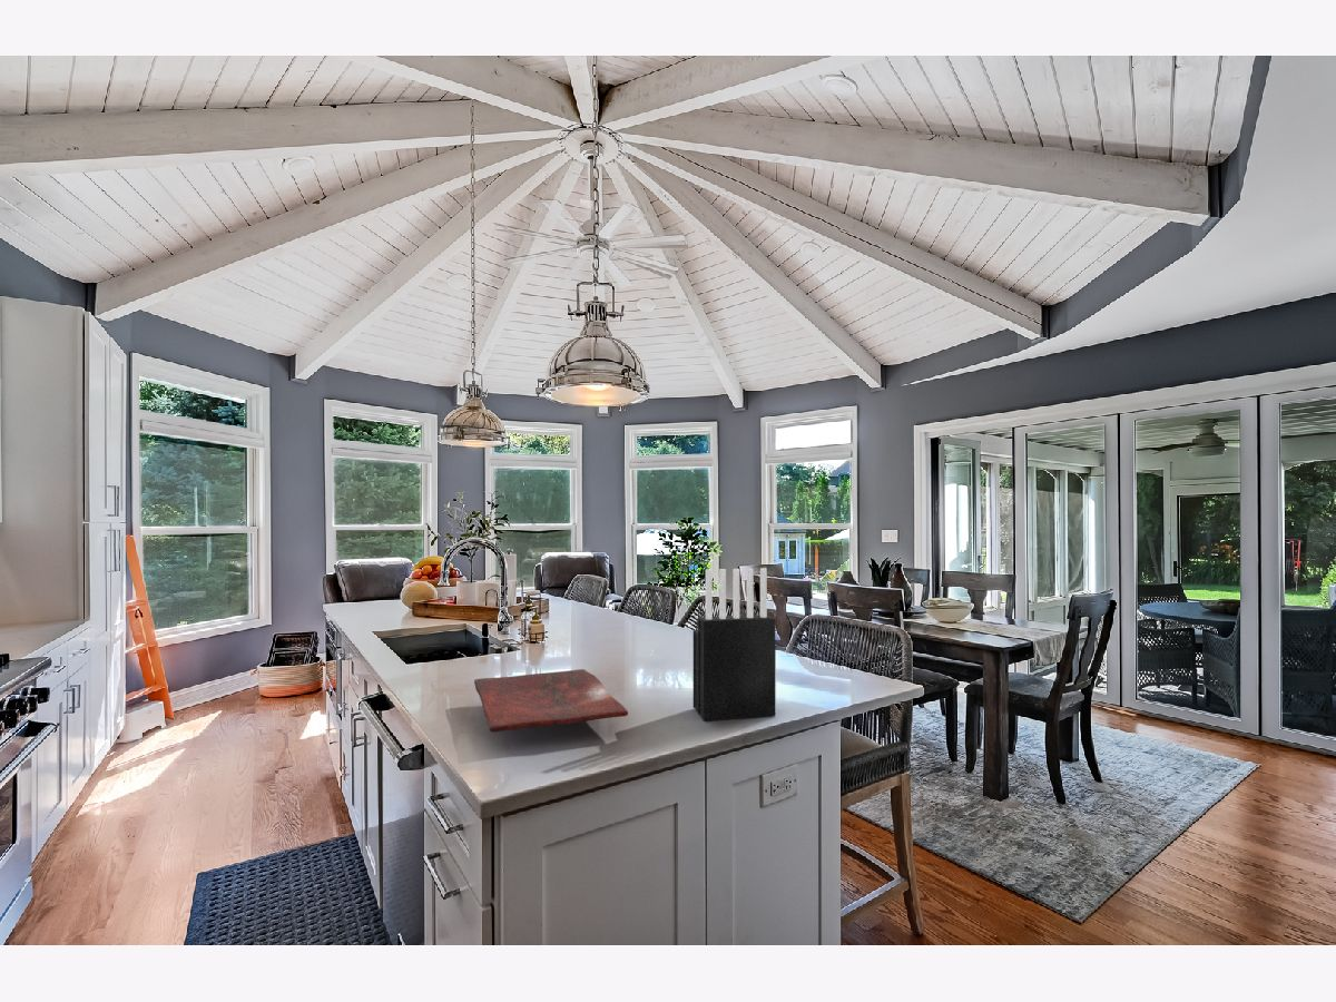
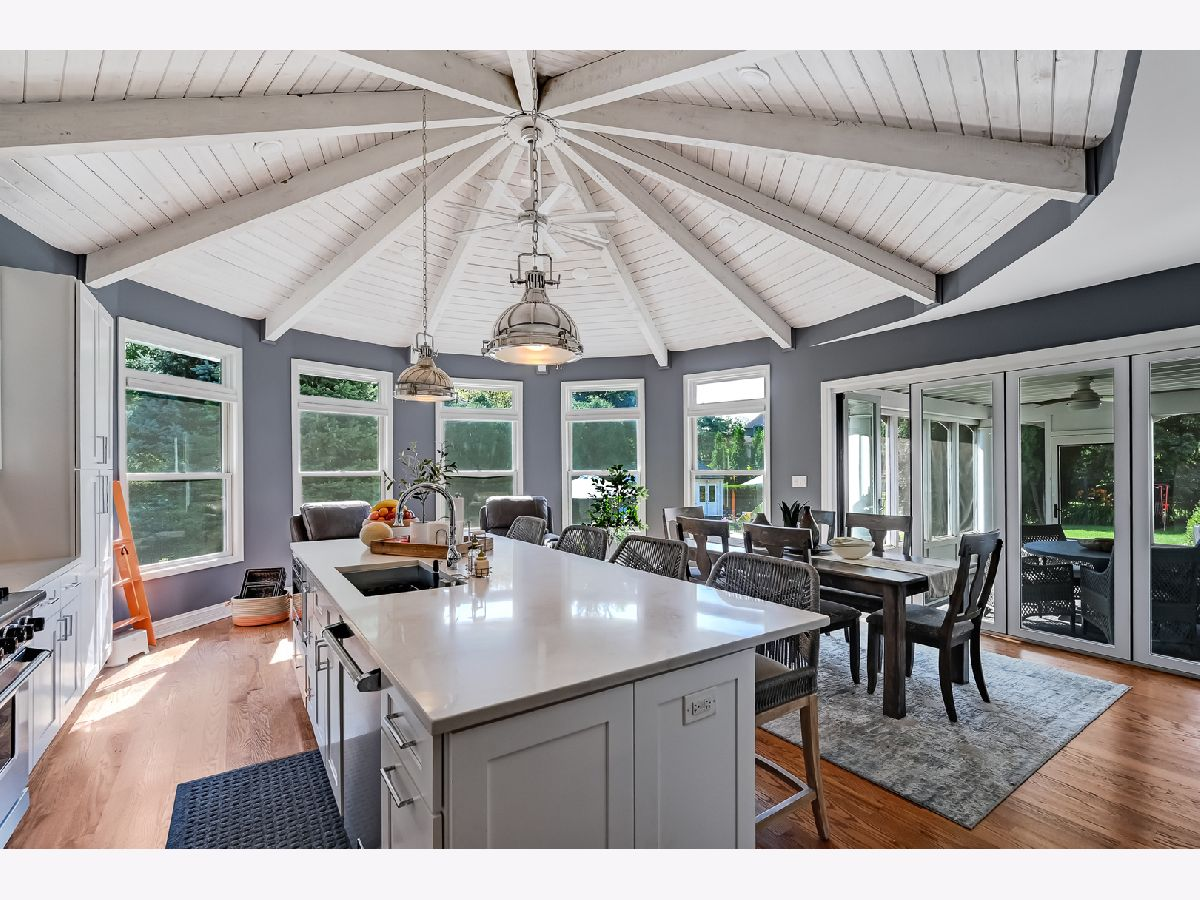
- cutting board (544, 705)
- knife block (731, 638)
